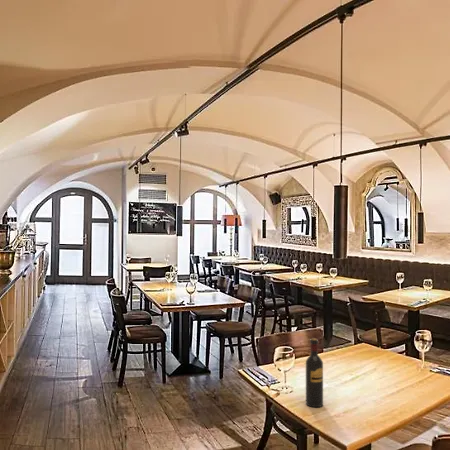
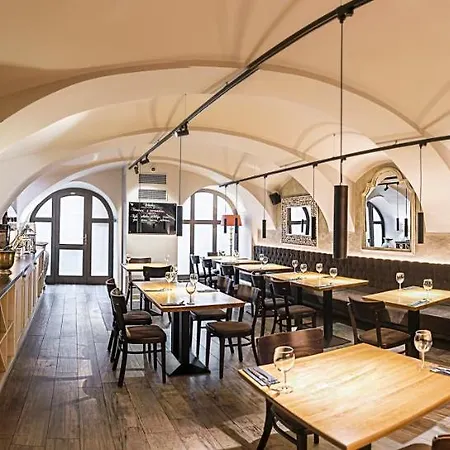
- wine bottle (314, 371)
